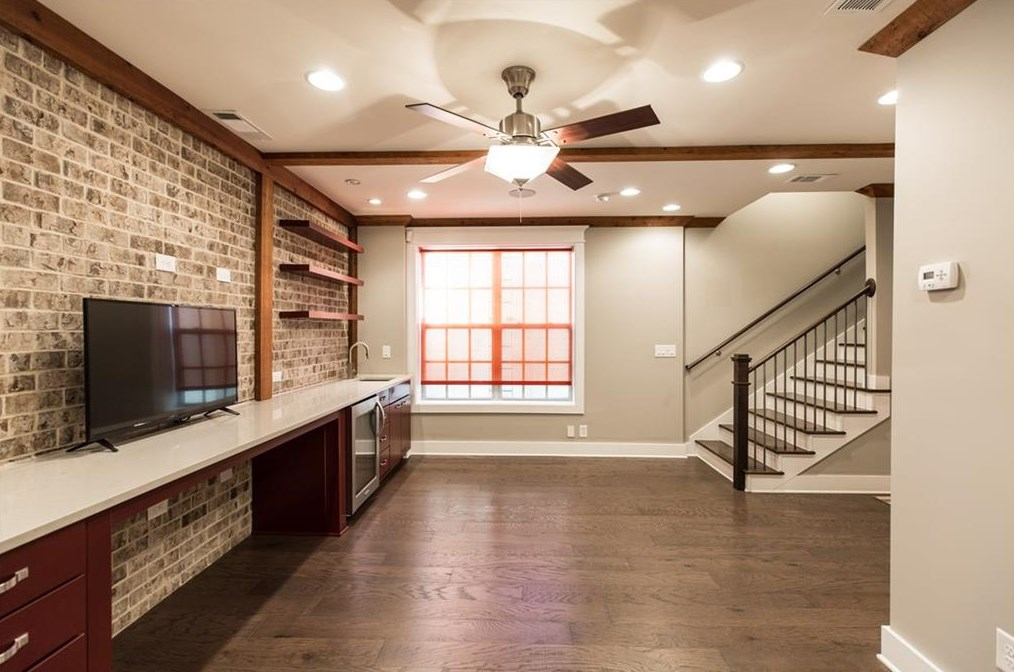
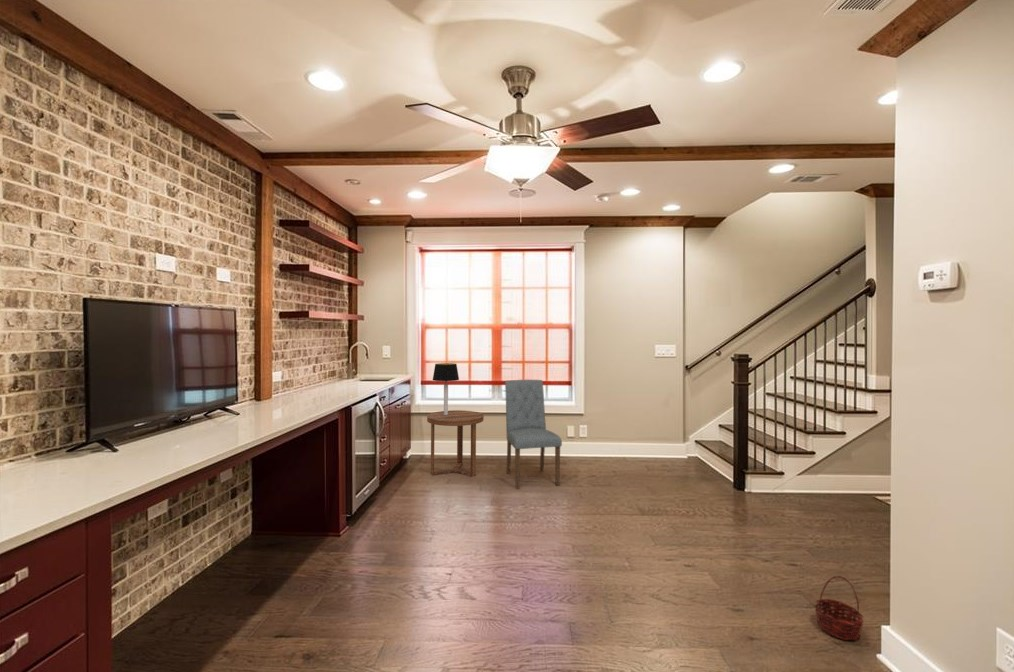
+ table lamp (445, 389)
+ side table (457, 443)
+ basket (838, 602)
+ dining chair (530, 430)
